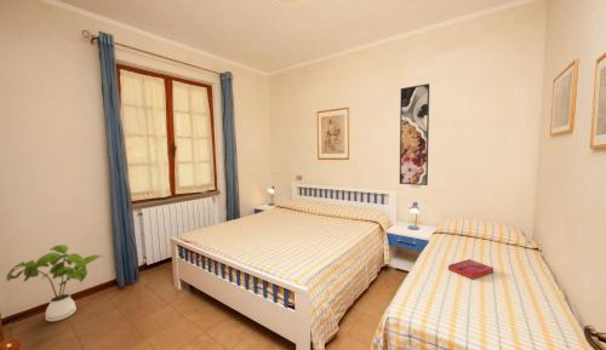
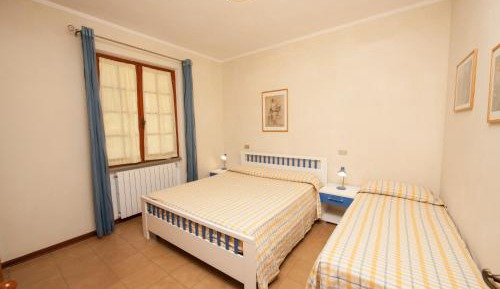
- hardback book (470, 268)
- house plant (64, 281)
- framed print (413, 136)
